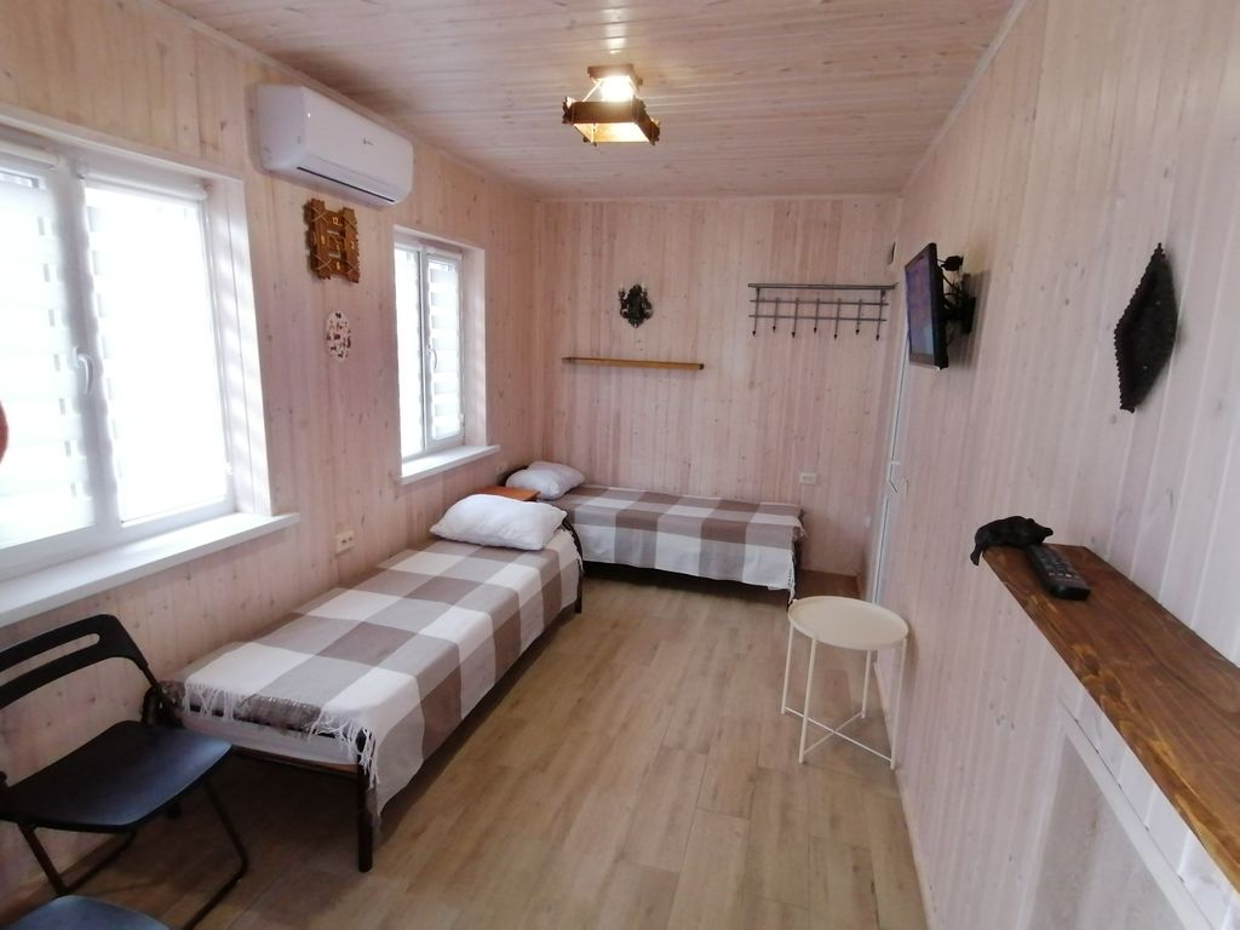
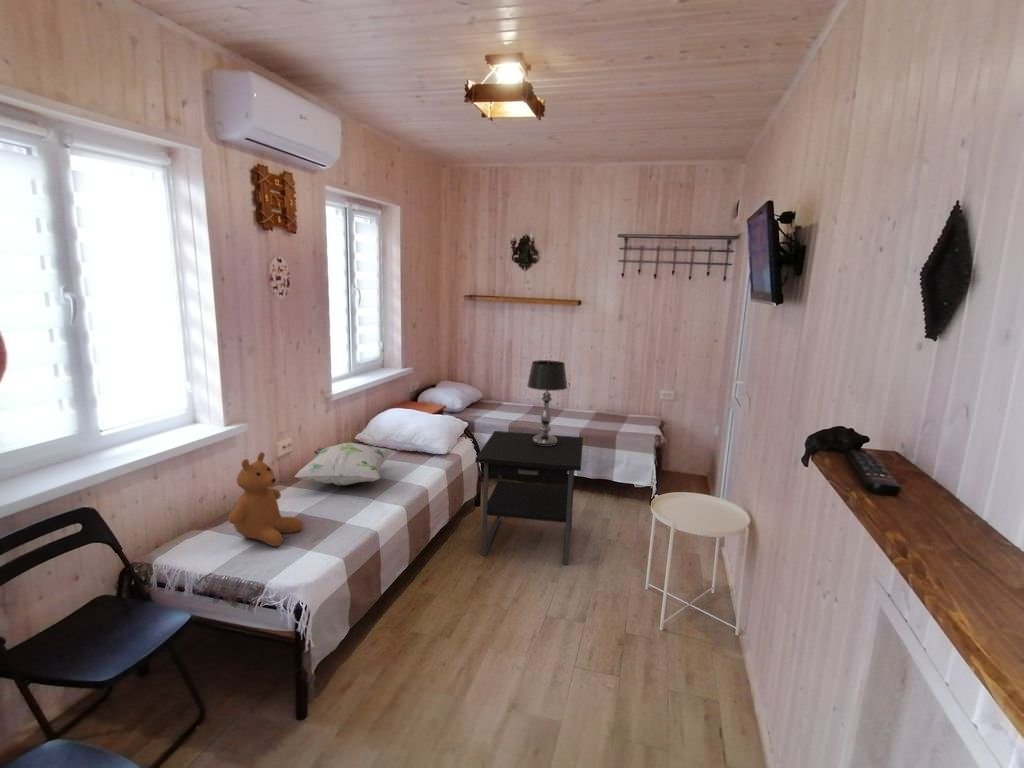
+ nightstand (531, 494)
+ decorative pillow (346, 462)
+ teddy bear (266, 497)
+ table lamp (546, 403)
